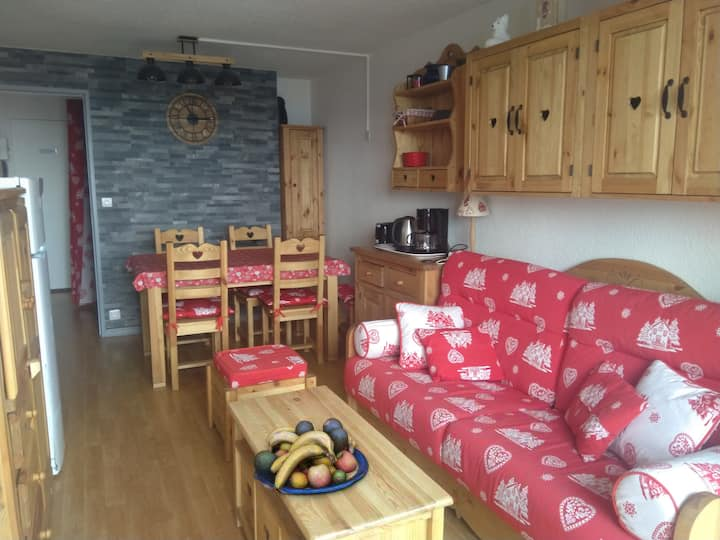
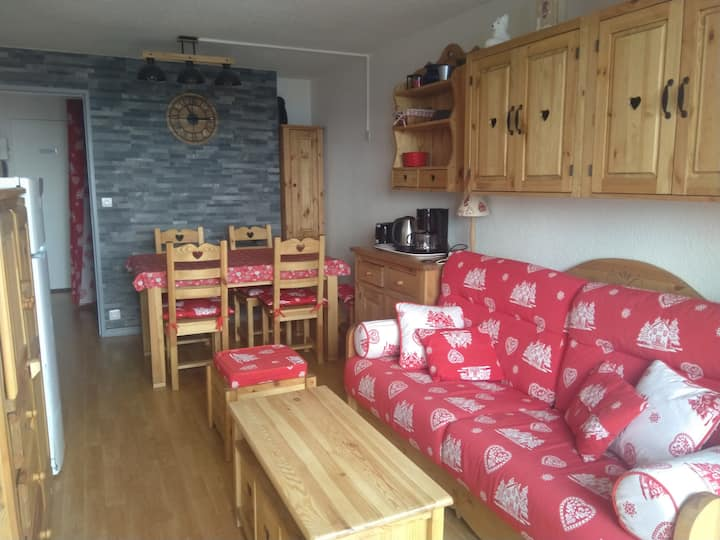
- fruit bowl (312, 447)
